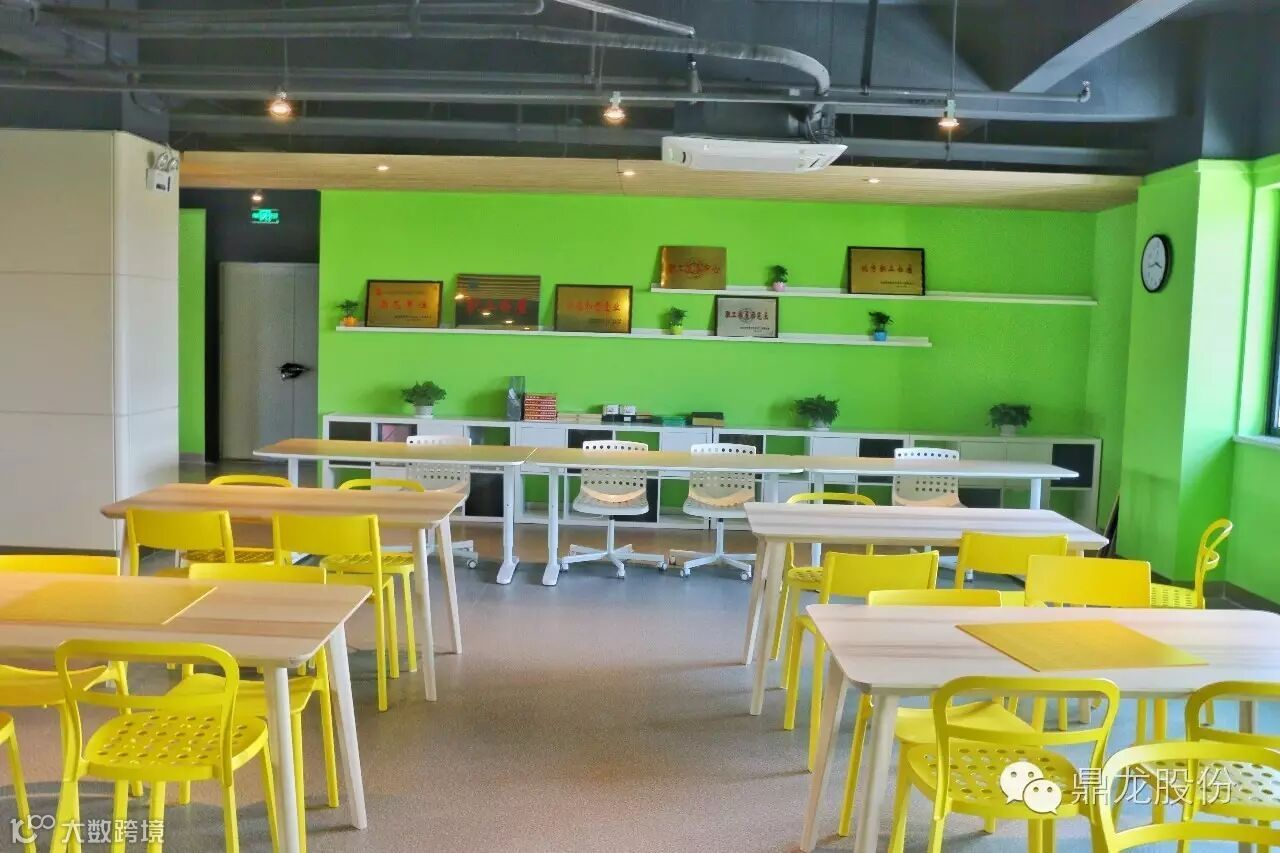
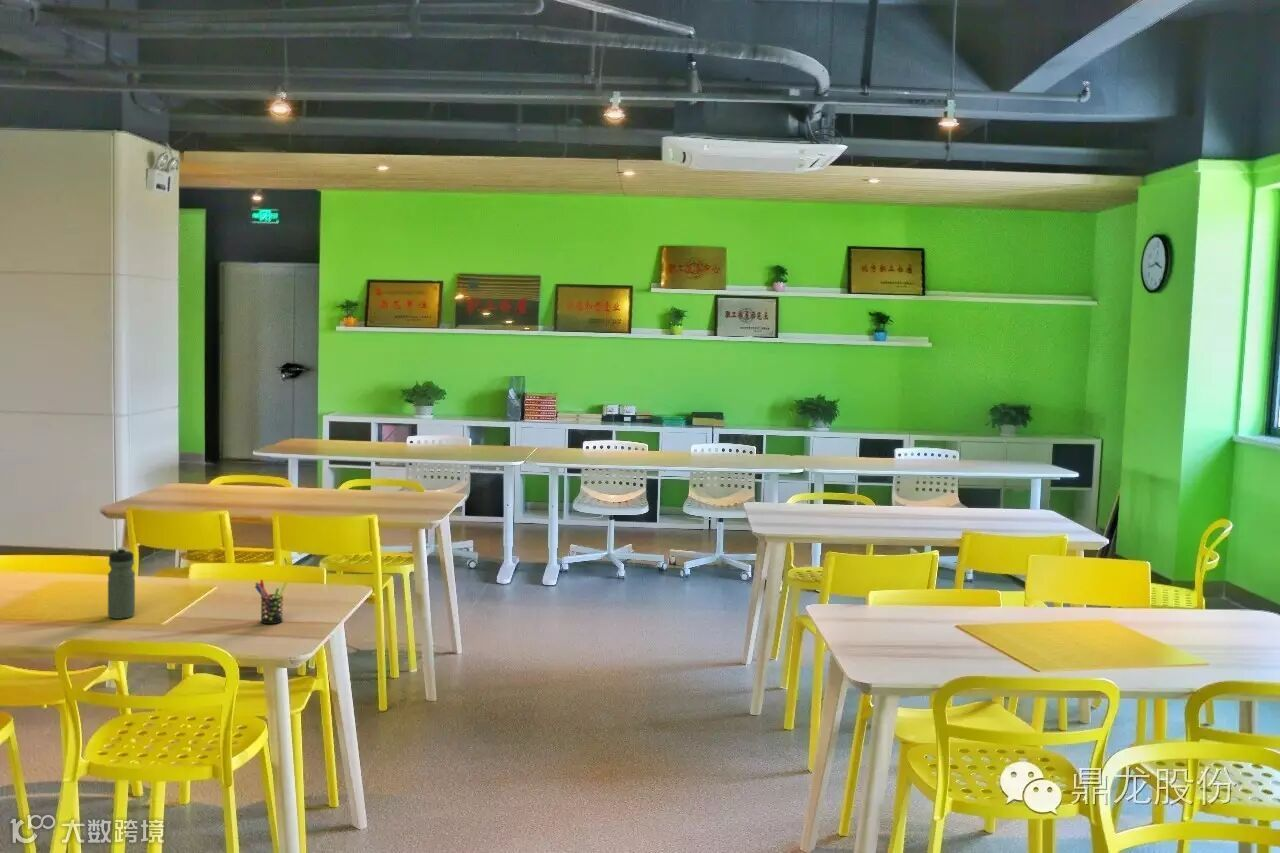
+ pen holder (271, 600)
+ water bottle (121, 581)
